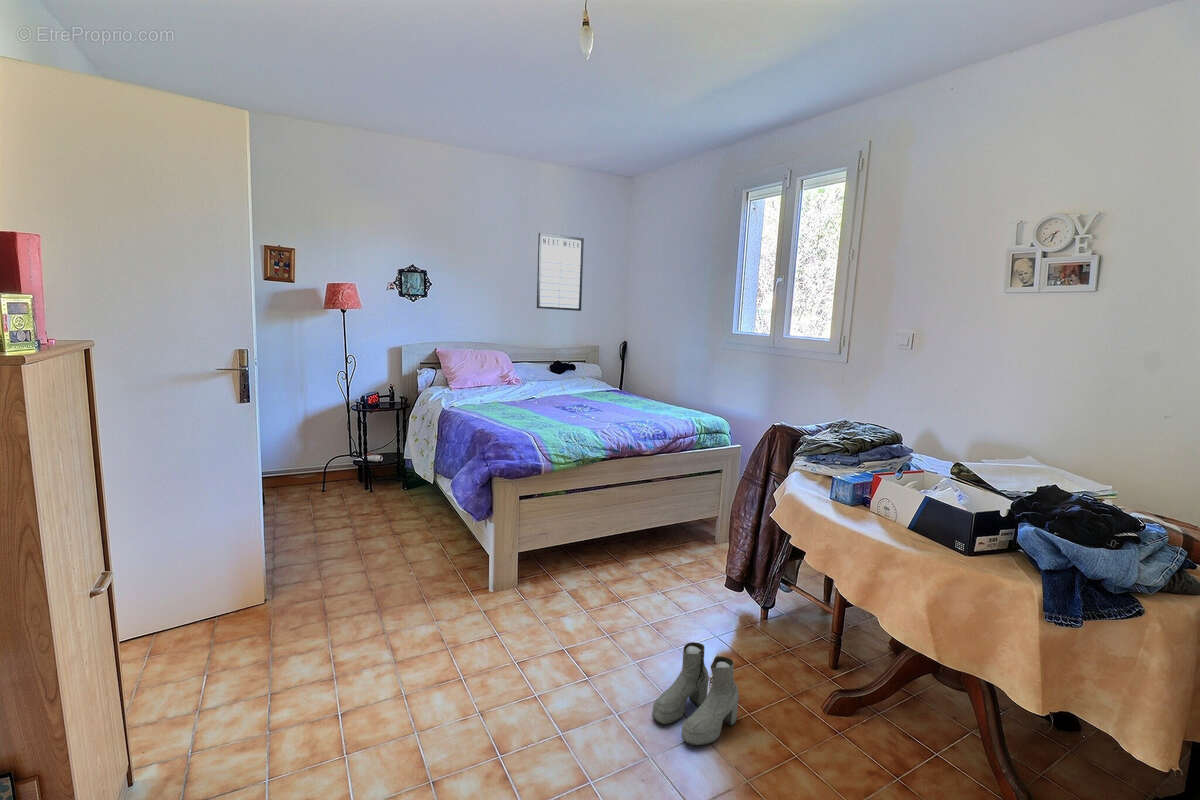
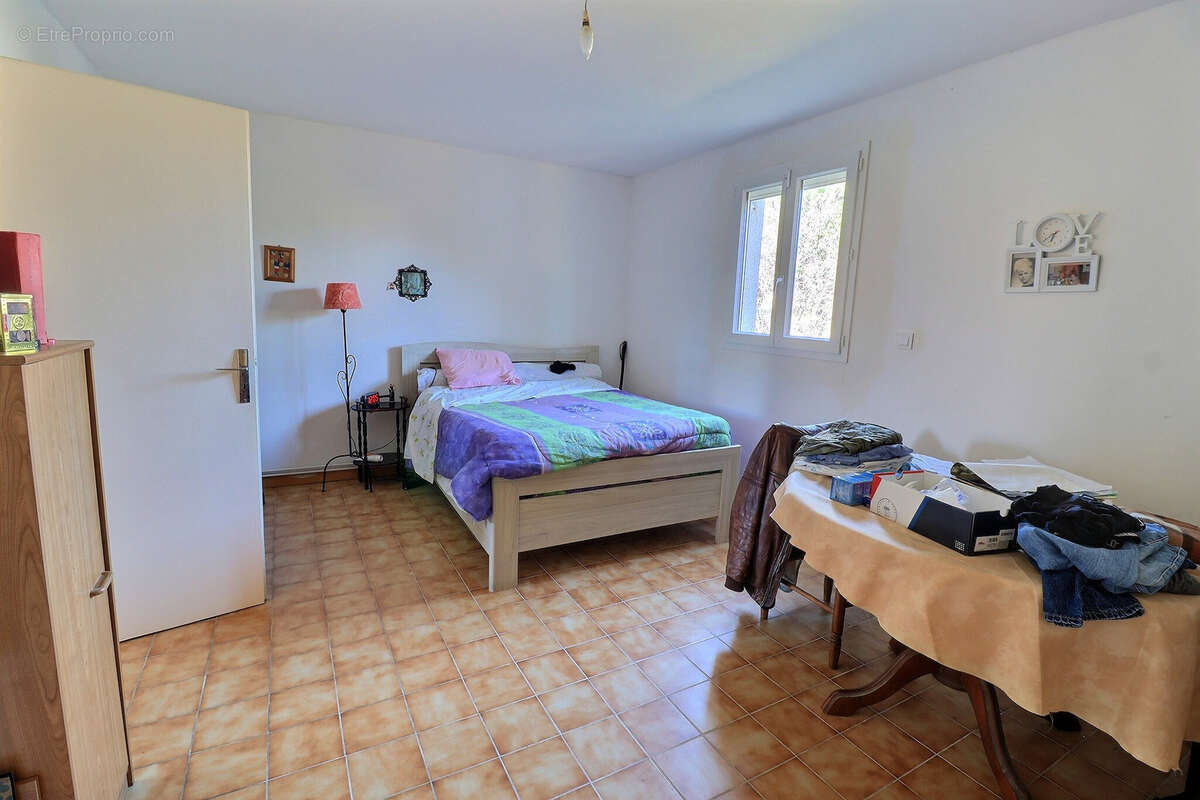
- boots (697, 689)
- writing board (560, 272)
